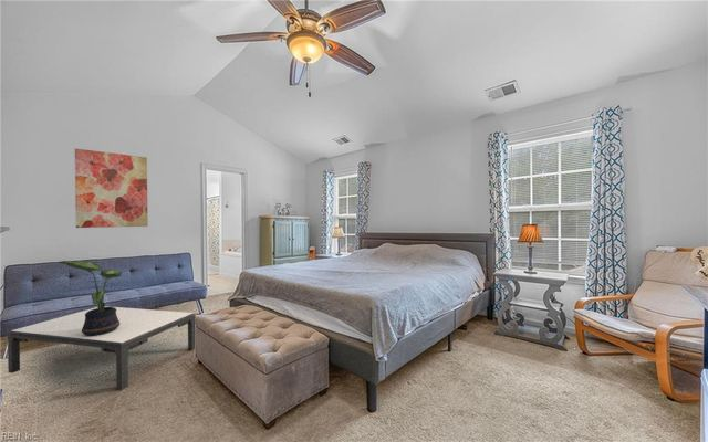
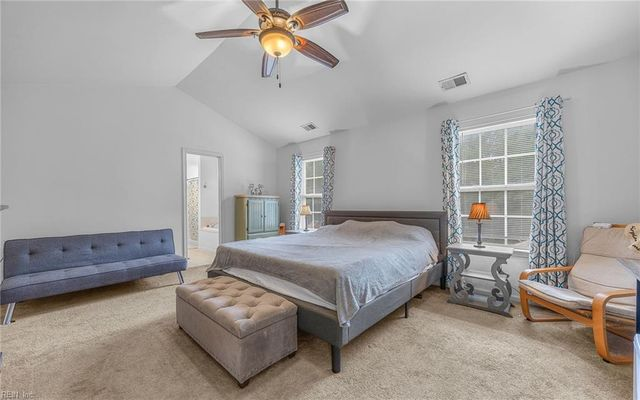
- potted plant (104, 293)
- coffee table (110, 339)
- wall art (113, 190)
